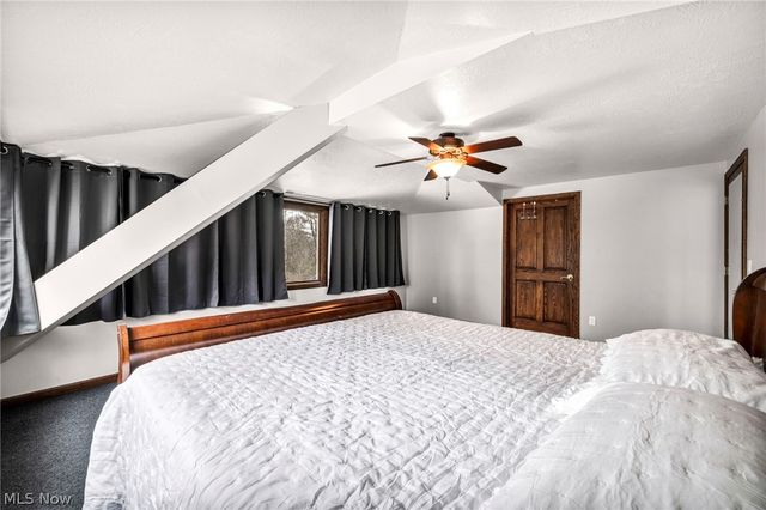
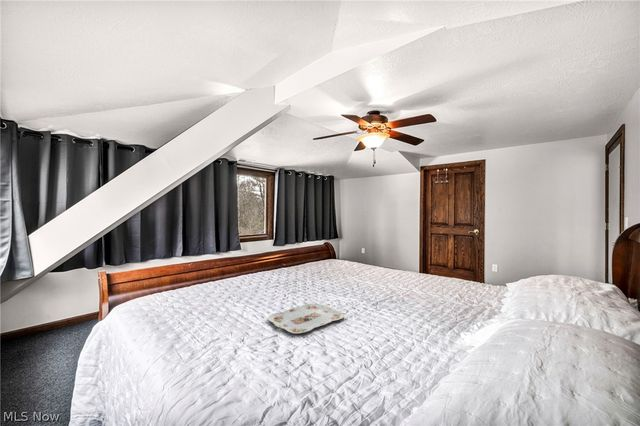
+ serving tray (306, 317)
